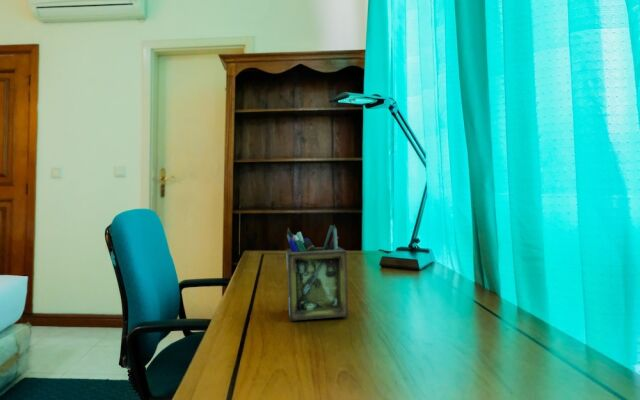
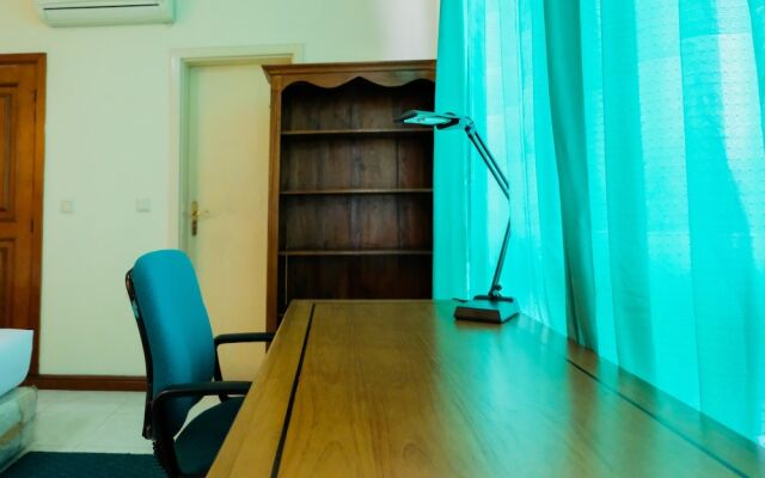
- desk organizer (315, 269)
